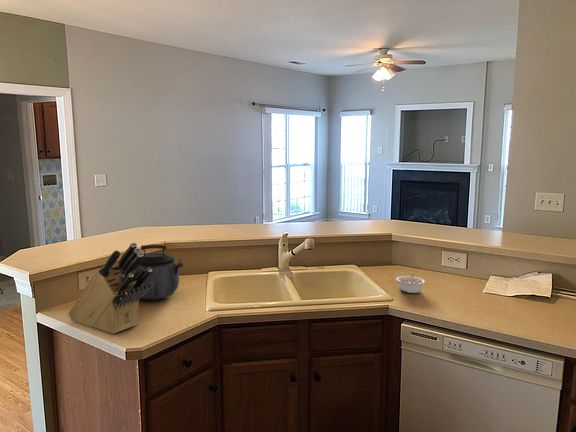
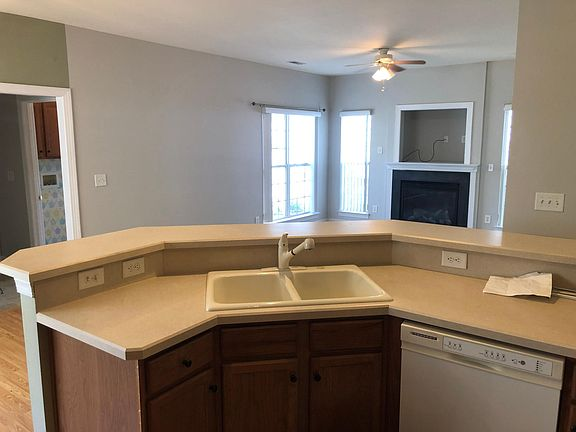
- knife block (109, 283)
- legume (409, 283)
- kettle (154, 271)
